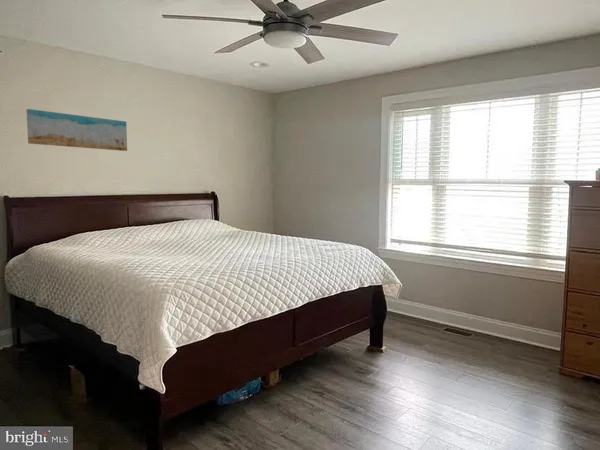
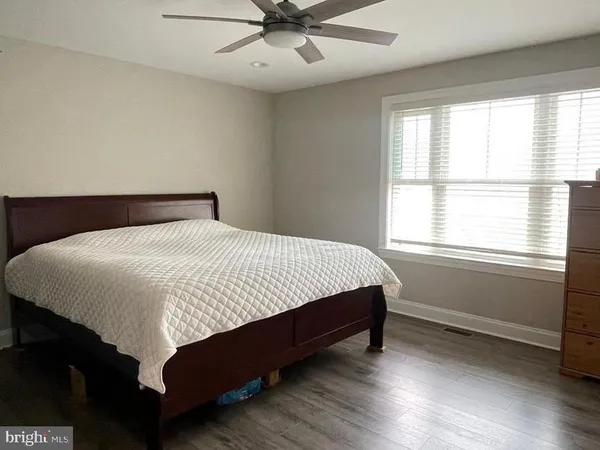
- wall art (80, 131)
